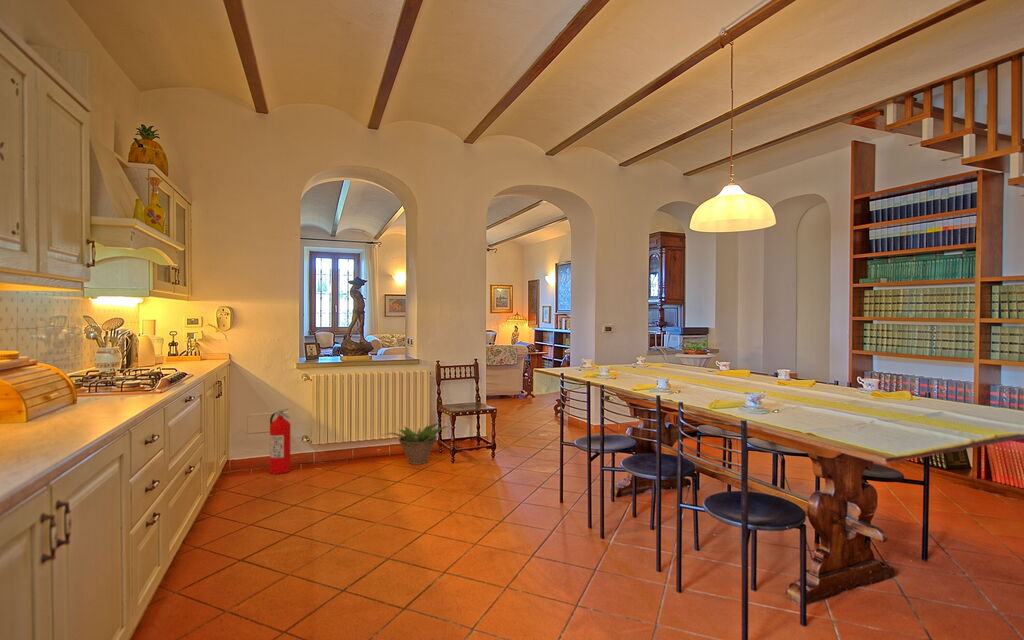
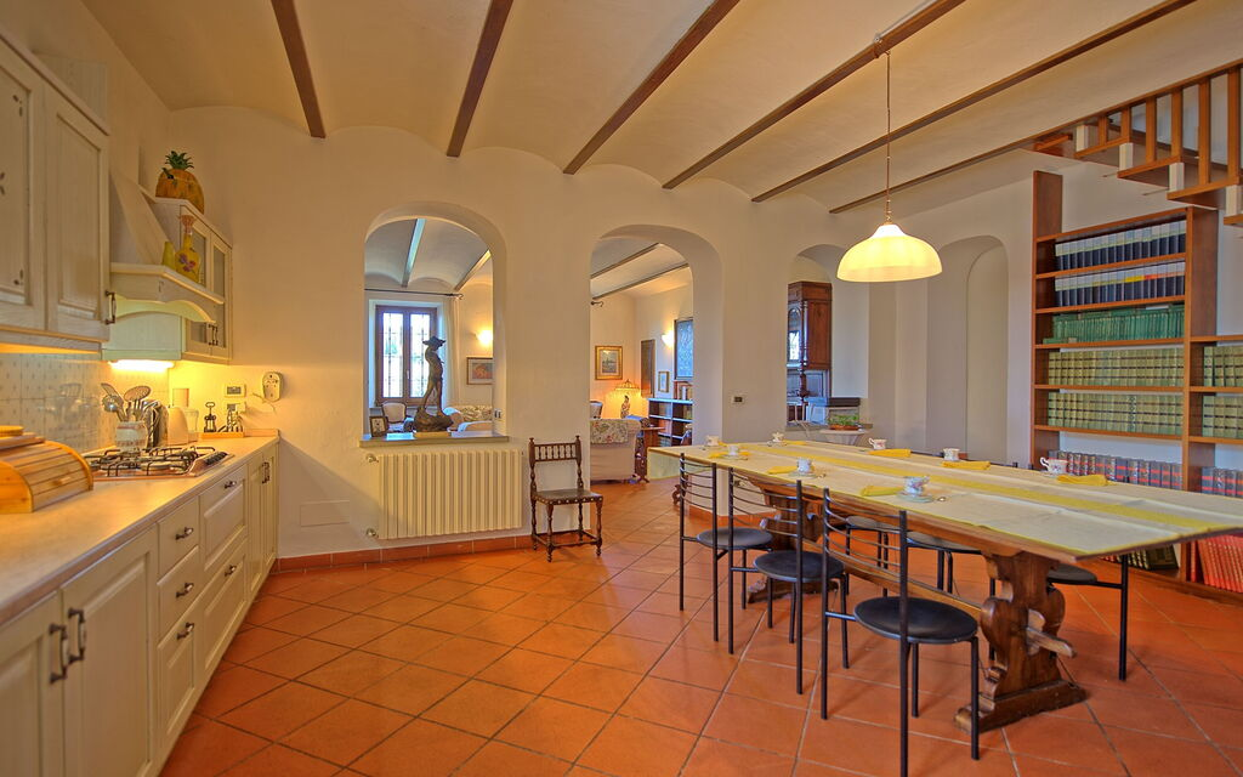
- decorative plant (415, 444)
- fire extinguisher (279, 439)
